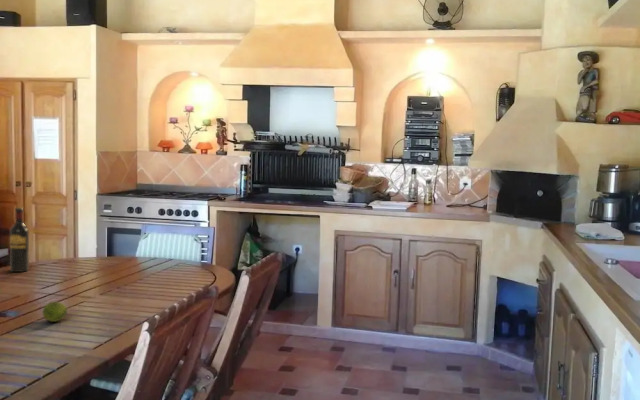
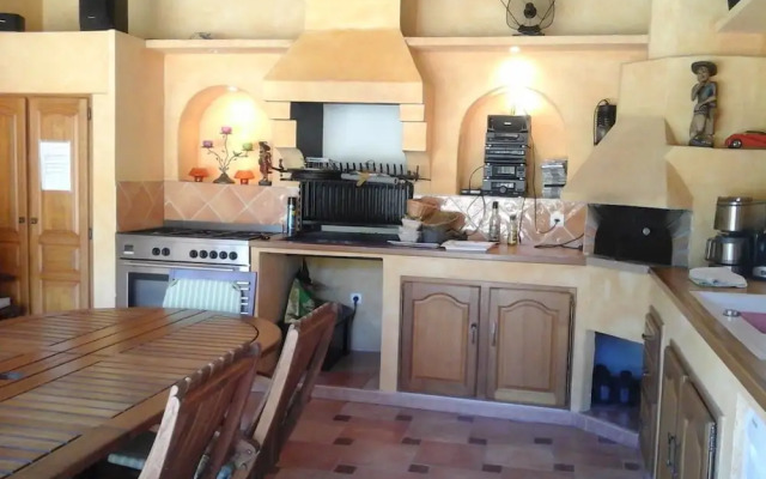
- wine bottle (19, 239)
- fruit (54, 311)
